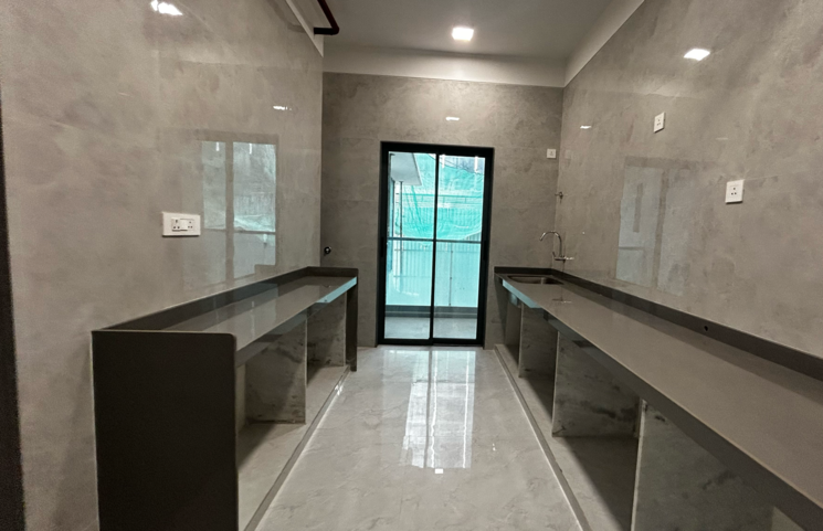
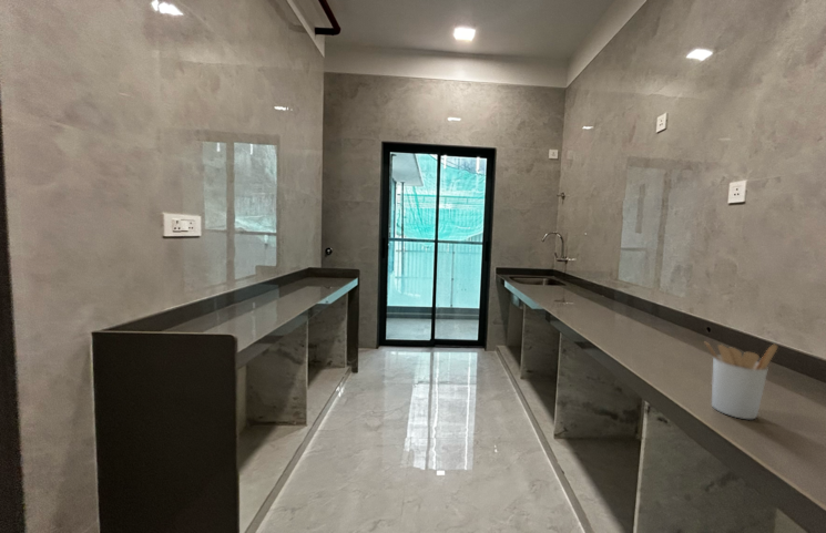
+ utensil holder (736, 377)
